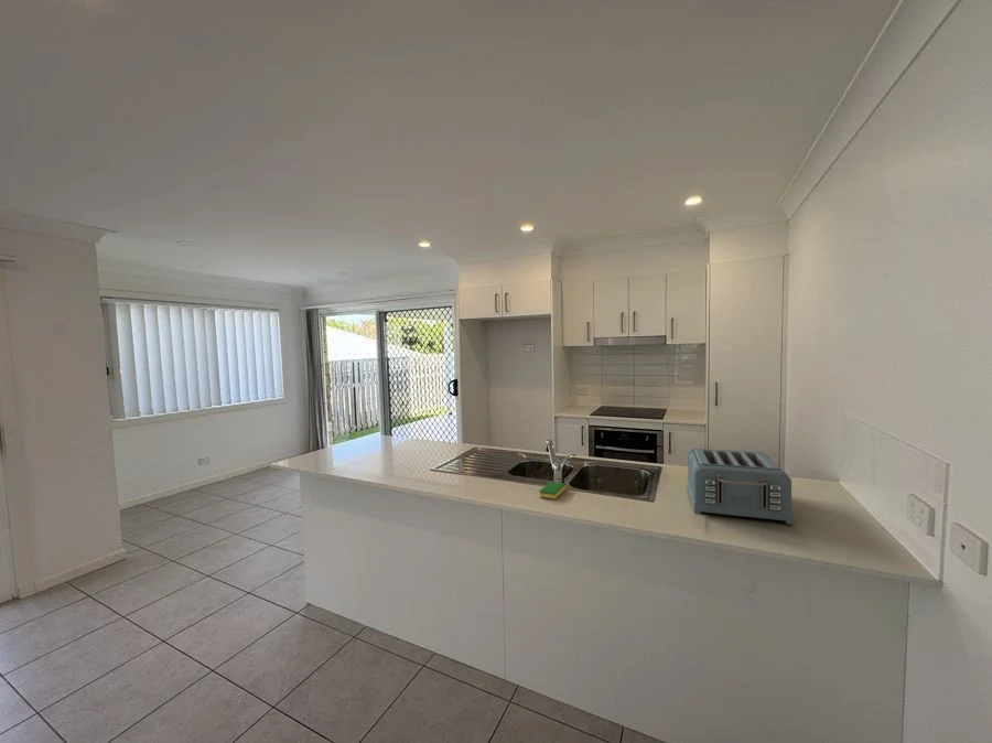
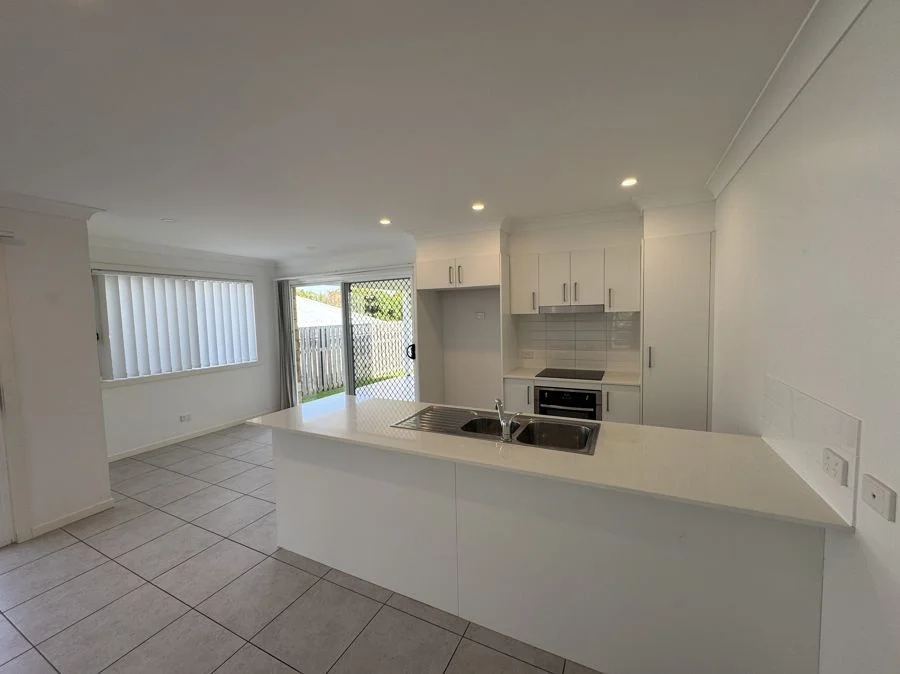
- dish sponge (552, 489)
- toaster (734, 482)
